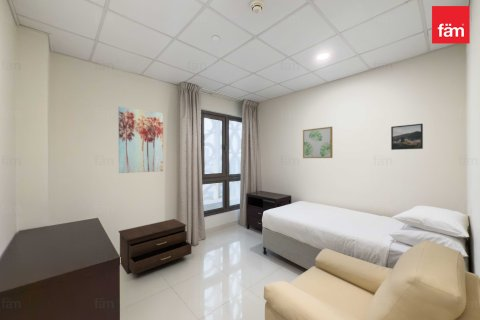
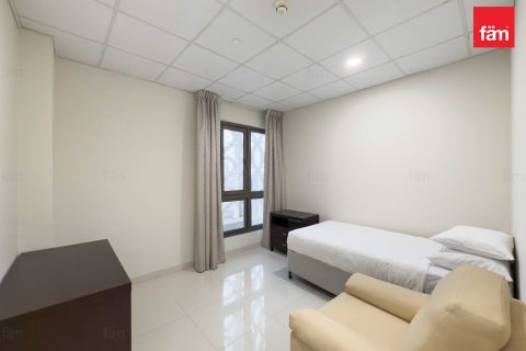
- drawer (156, 245)
- wall art (316, 143)
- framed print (406, 137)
- wall art (142, 141)
